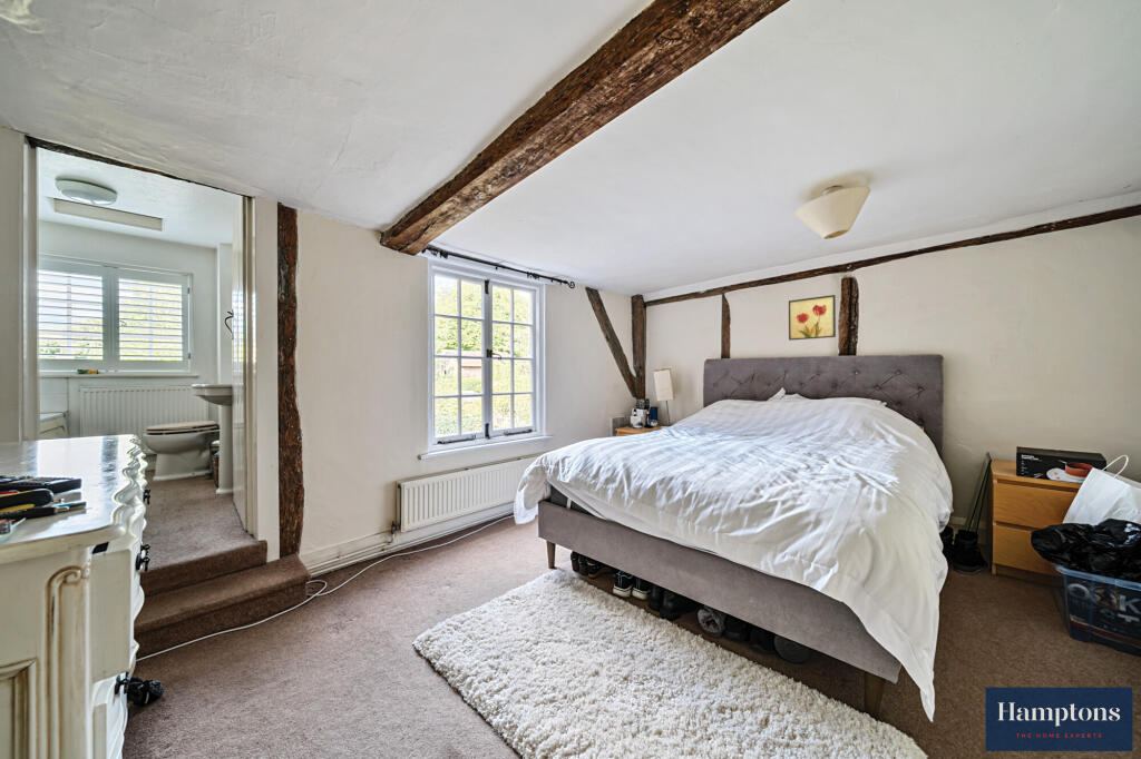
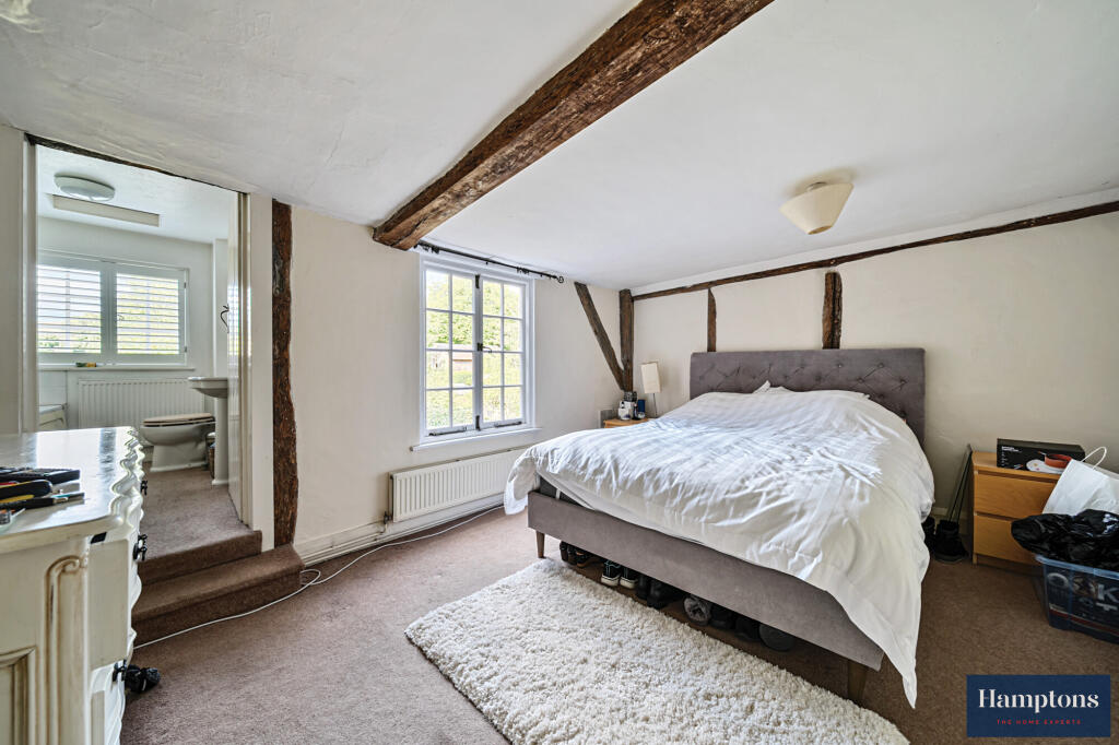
- wall art (811, 318)
